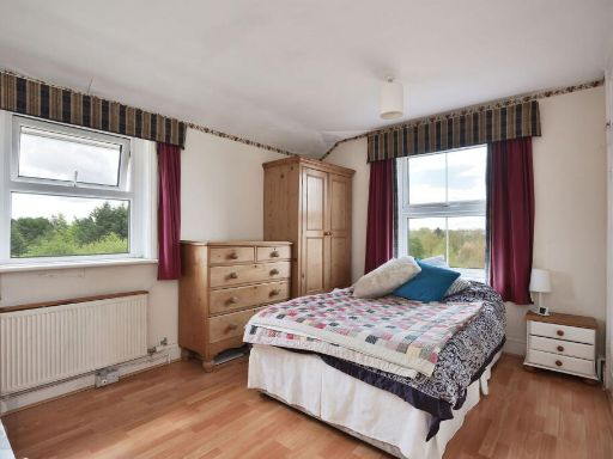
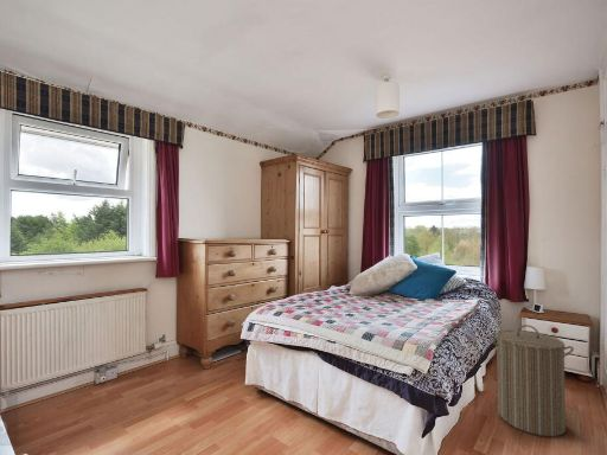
+ laundry hamper (529, 372)
